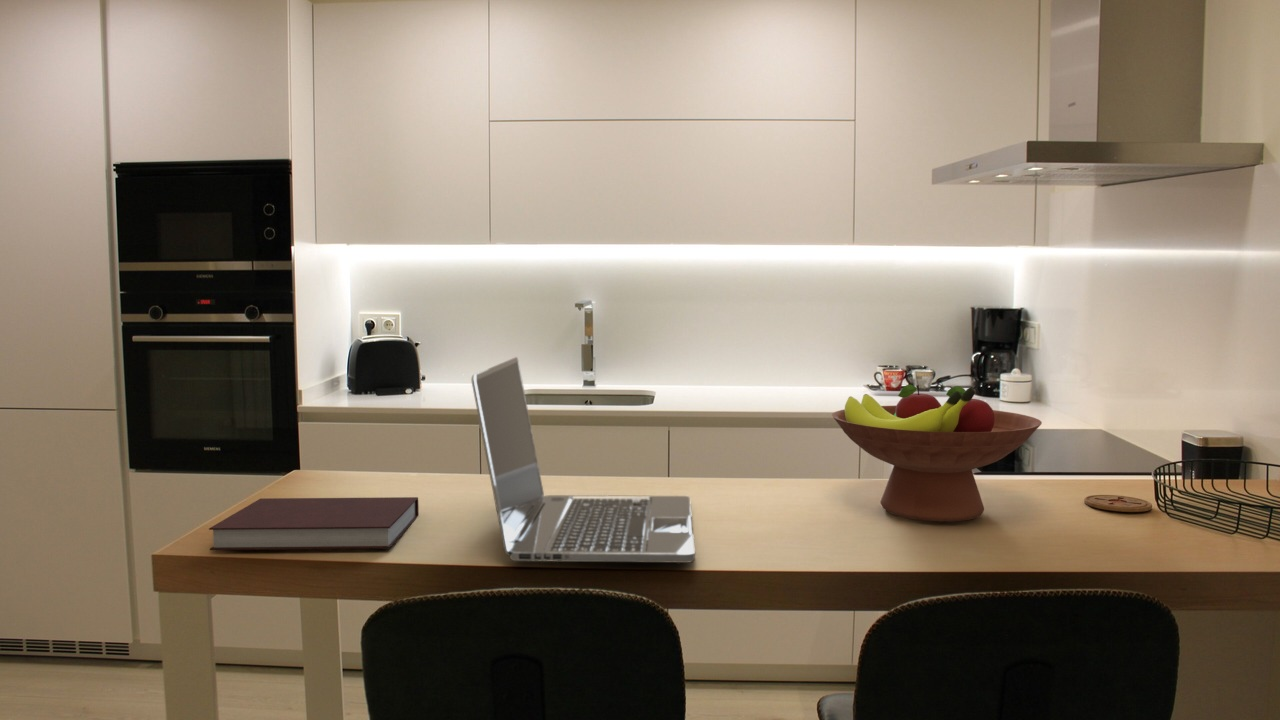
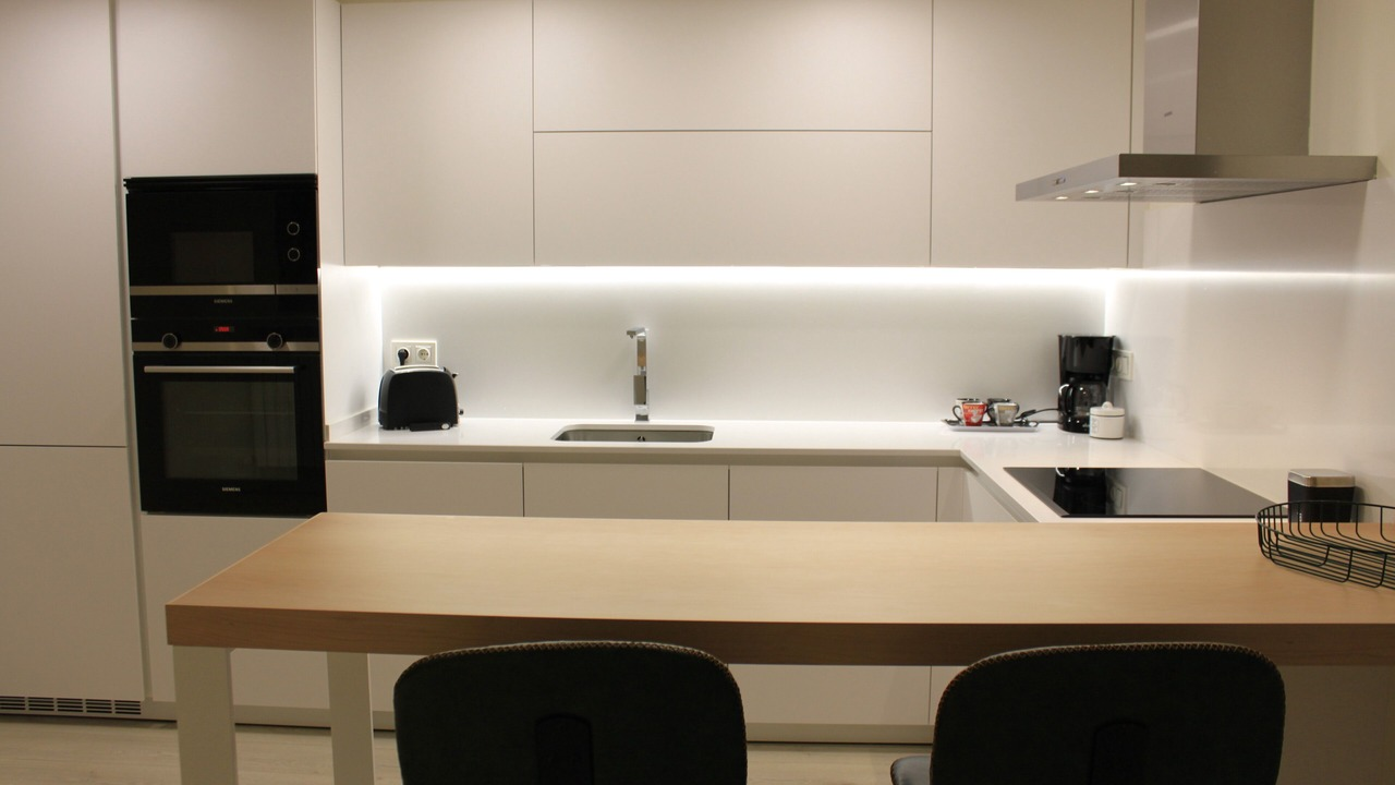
- laptop (594, 495)
- notebook (321, 521)
- coaster (1117, 503)
- fruit bowl (932, 446)
